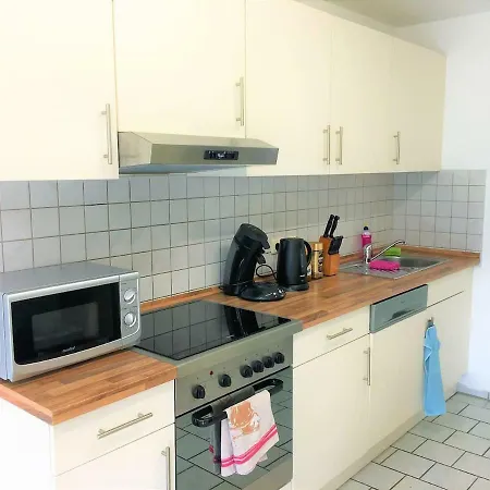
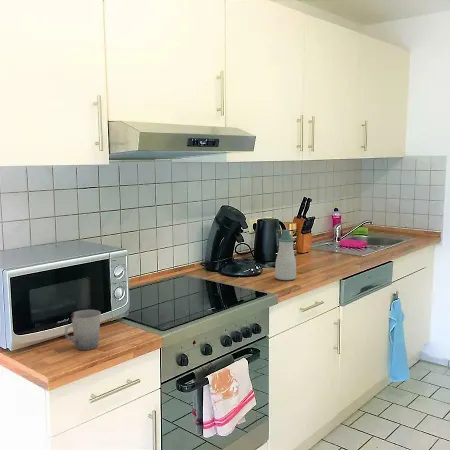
+ cup (81, 331)
+ soap bottle (285, 254)
